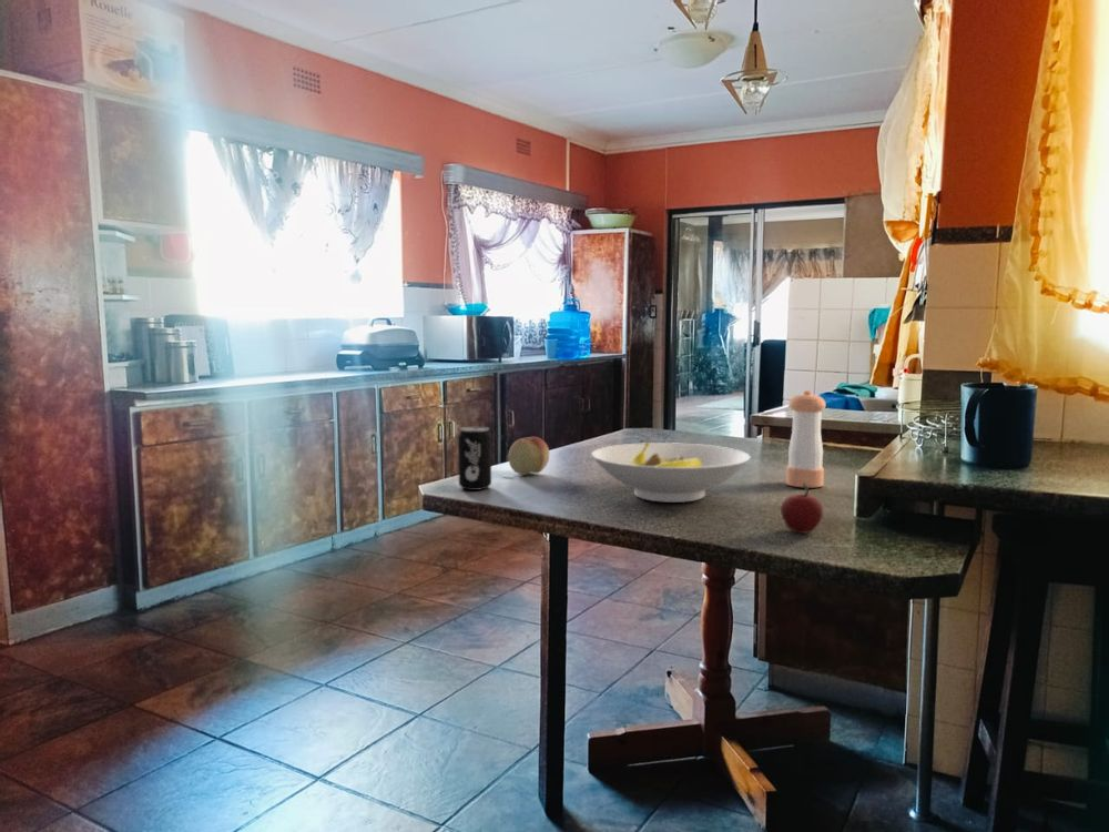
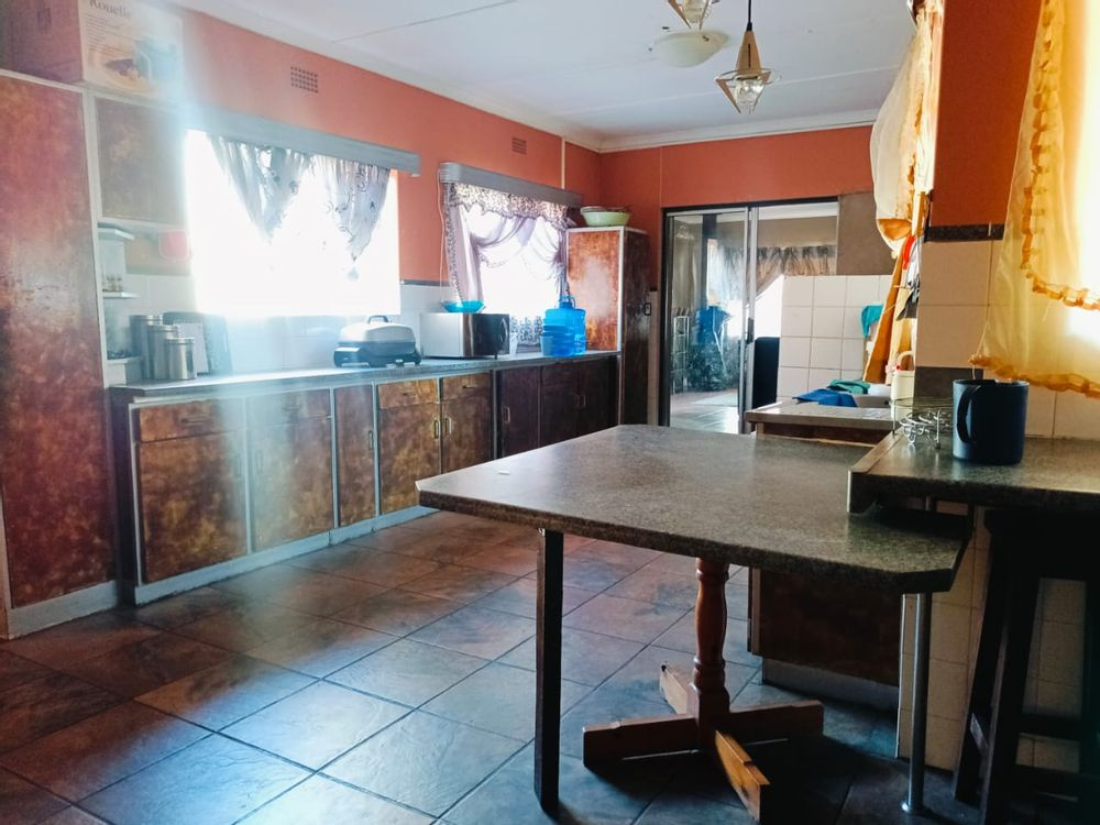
- pepper shaker (805, 437)
- bowl (669, 471)
- apple (802, 507)
- beverage can (475, 457)
- fruit (529, 455)
